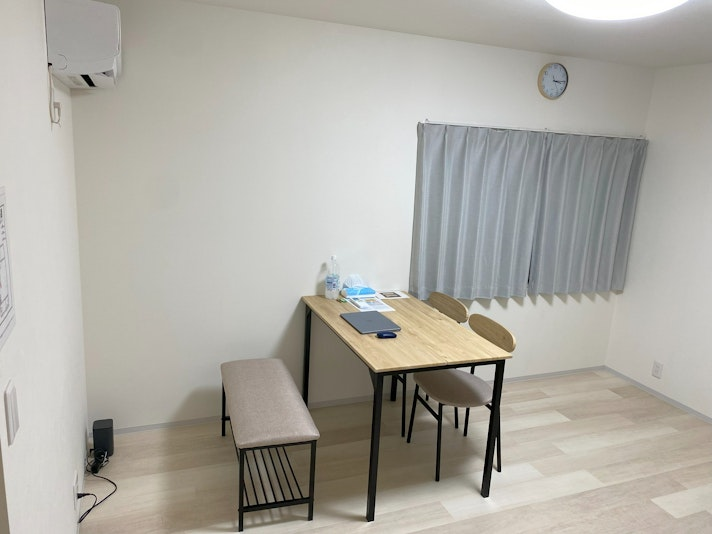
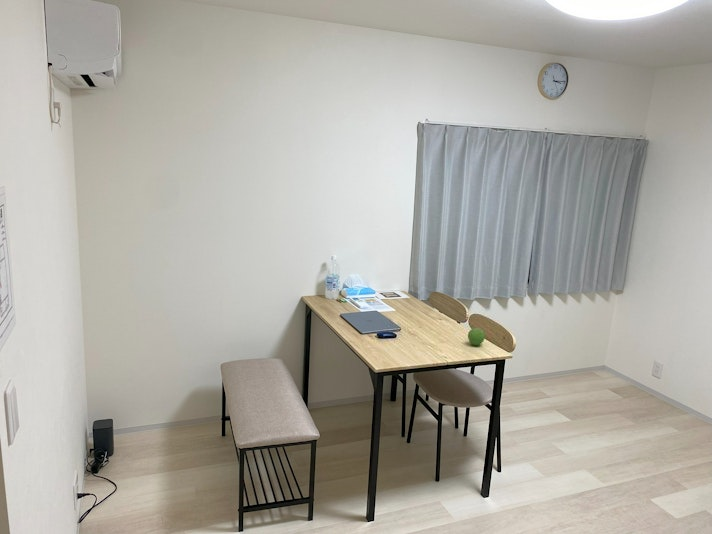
+ fruit (476, 337)
